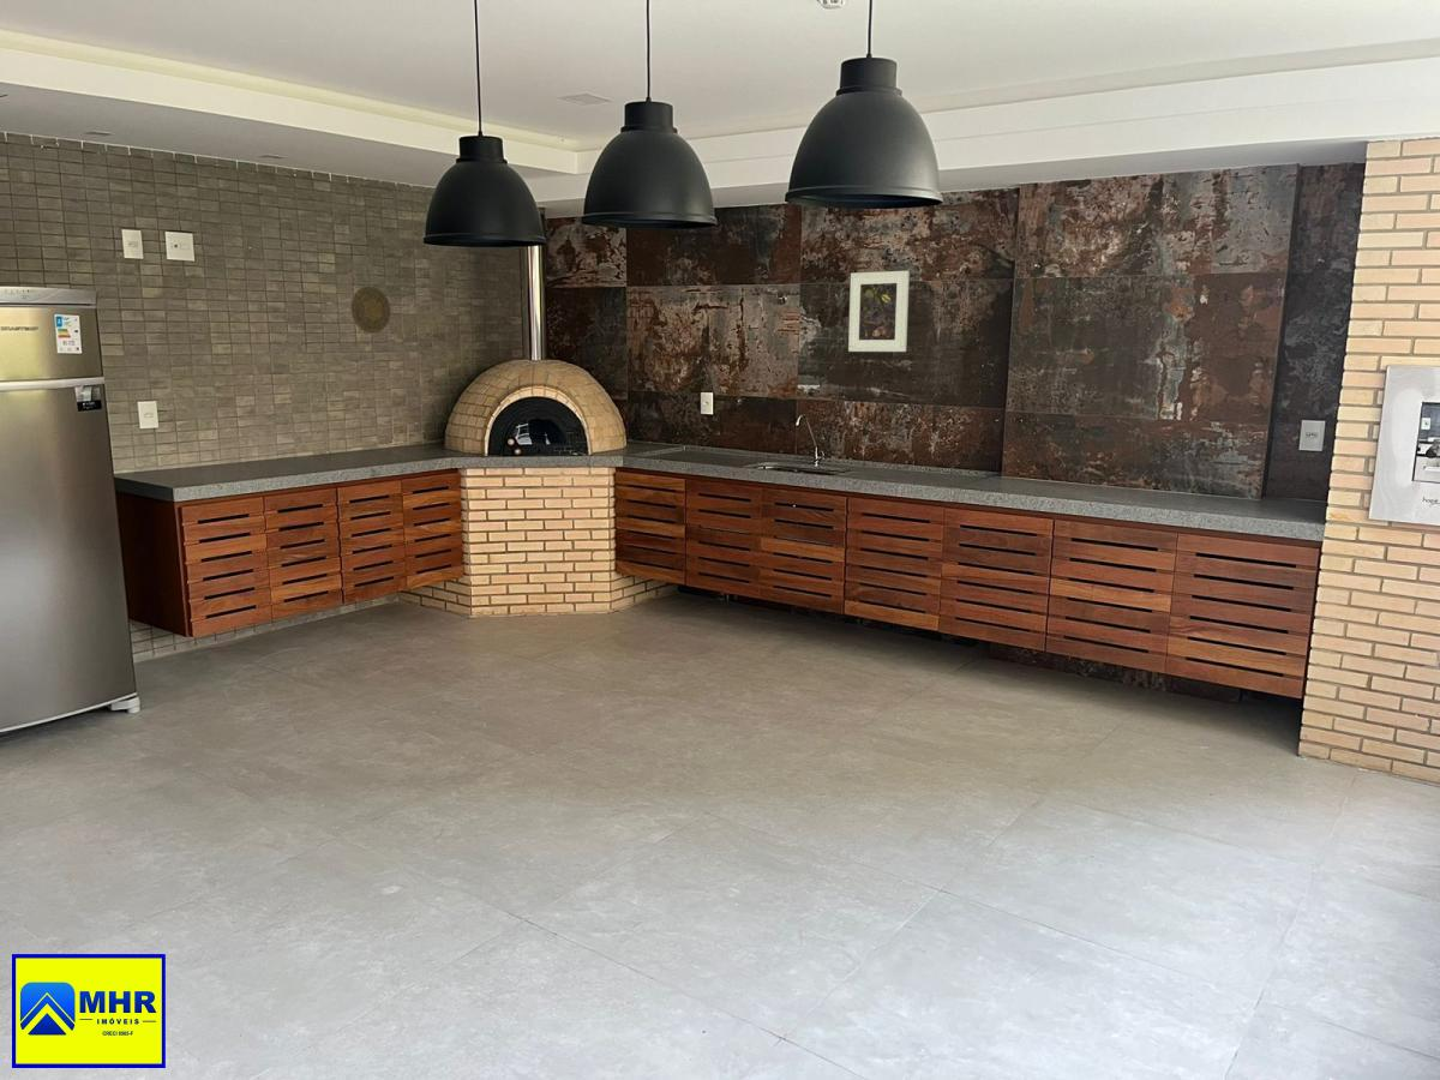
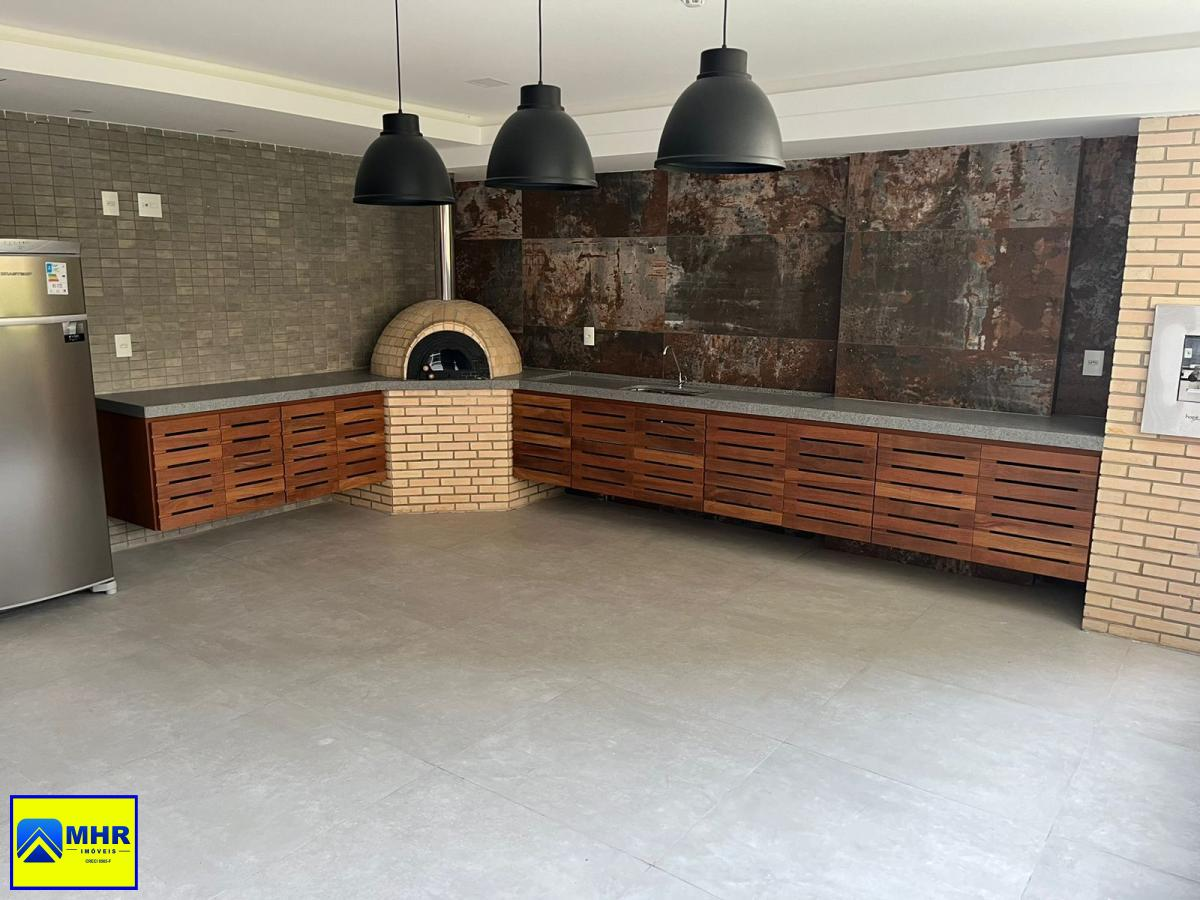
- decorative plate (372, 310)
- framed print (877, 312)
